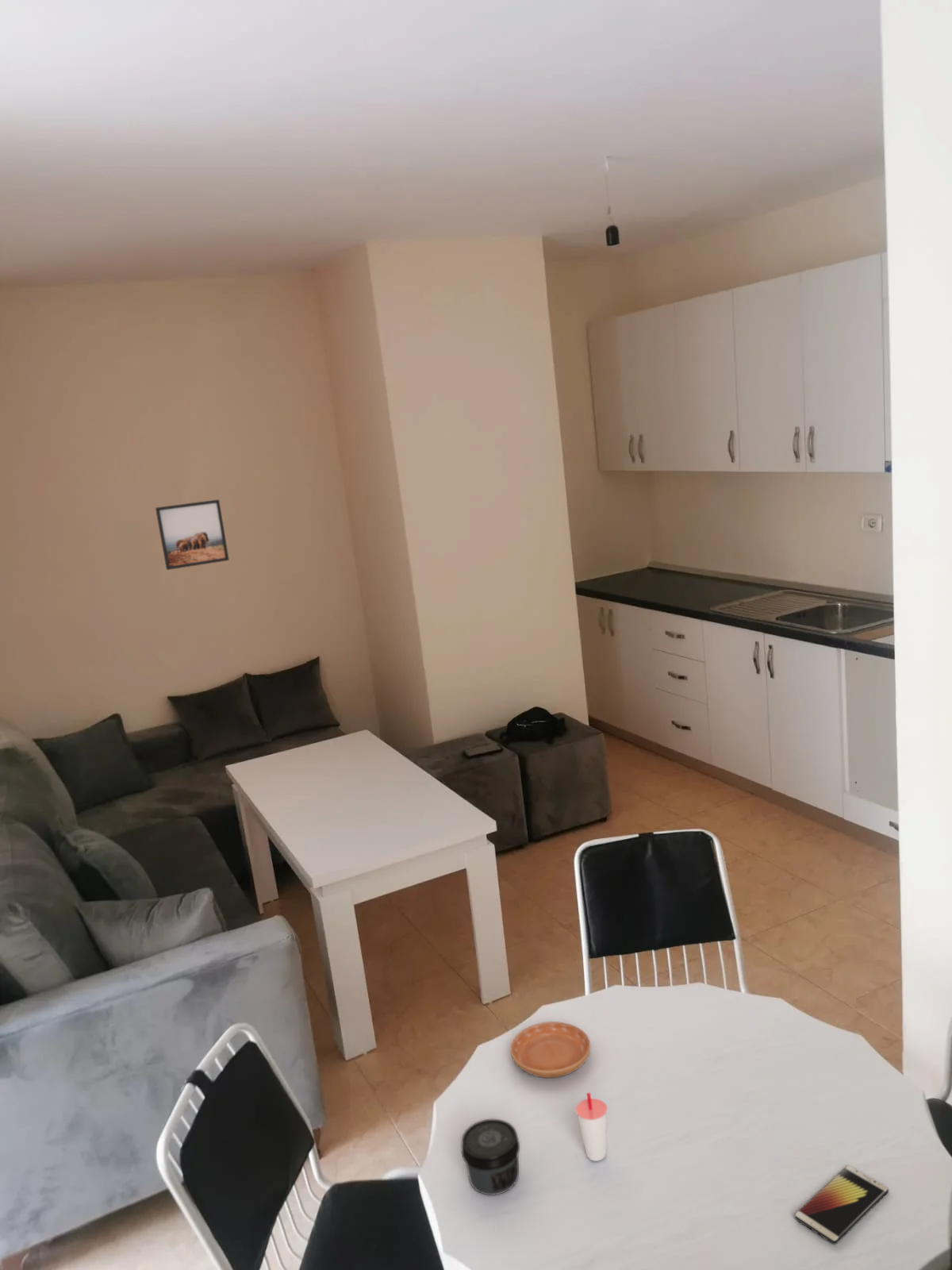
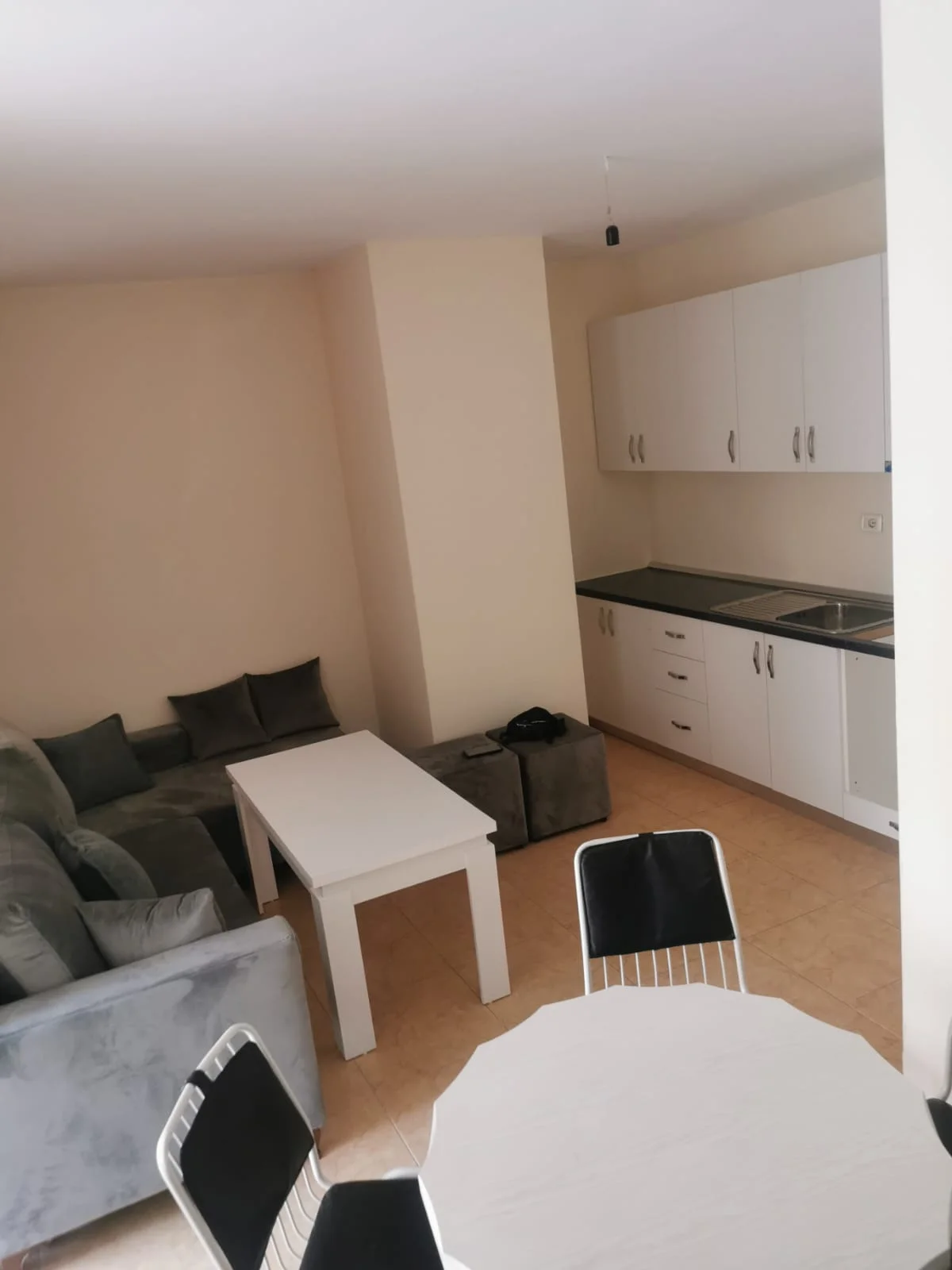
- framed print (193, 534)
- saucer (551, 1051)
- smartphone (842, 1203)
- jar (491, 1157)
- cup (593, 1123)
